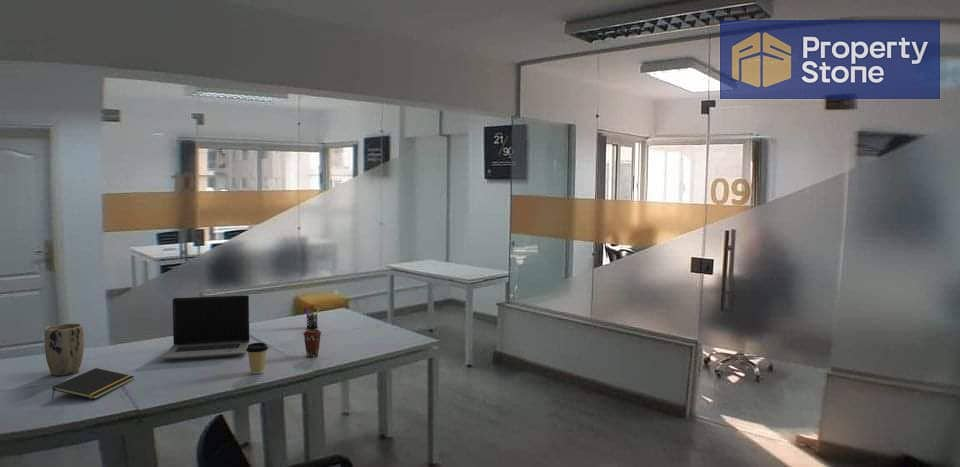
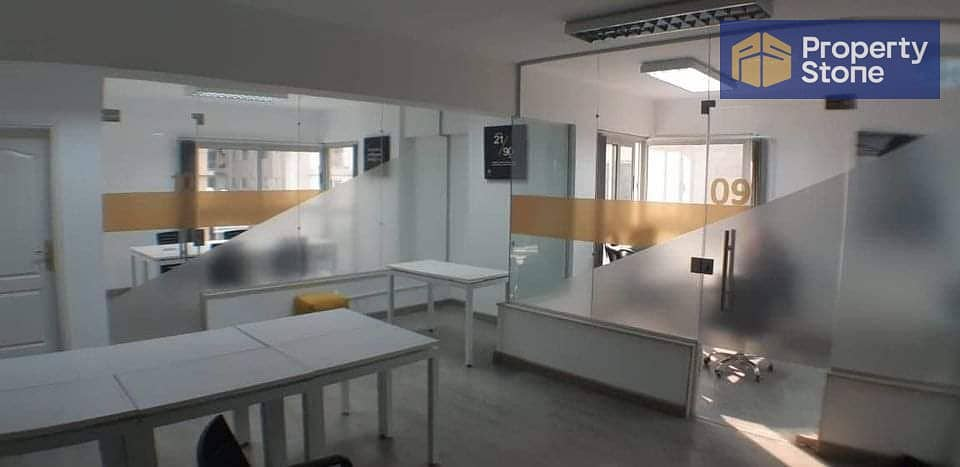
- laptop computer (208, 326)
- pen holder (311, 317)
- notepad (95, 382)
- coffee cup (312, 343)
- plant pot (64, 349)
- coffee cup (257, 358)
